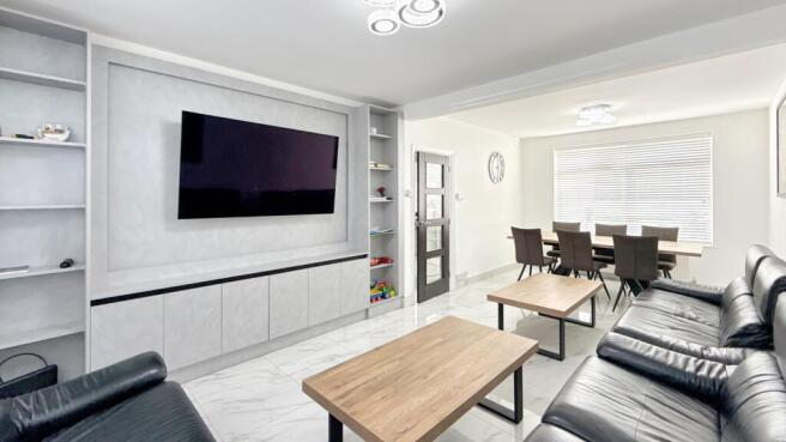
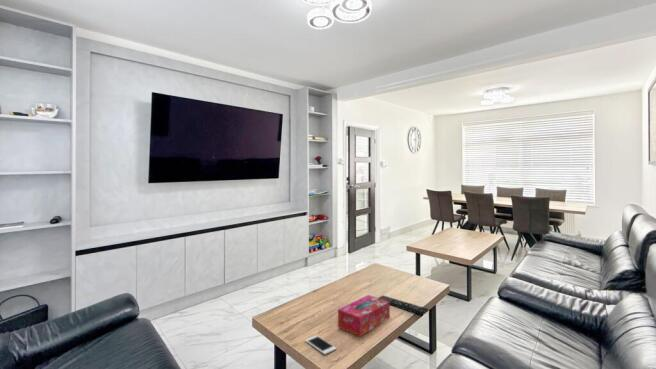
+ tissue box (364, 313)
+ remote control (401, 304)
+ cell phone (320, 344)
